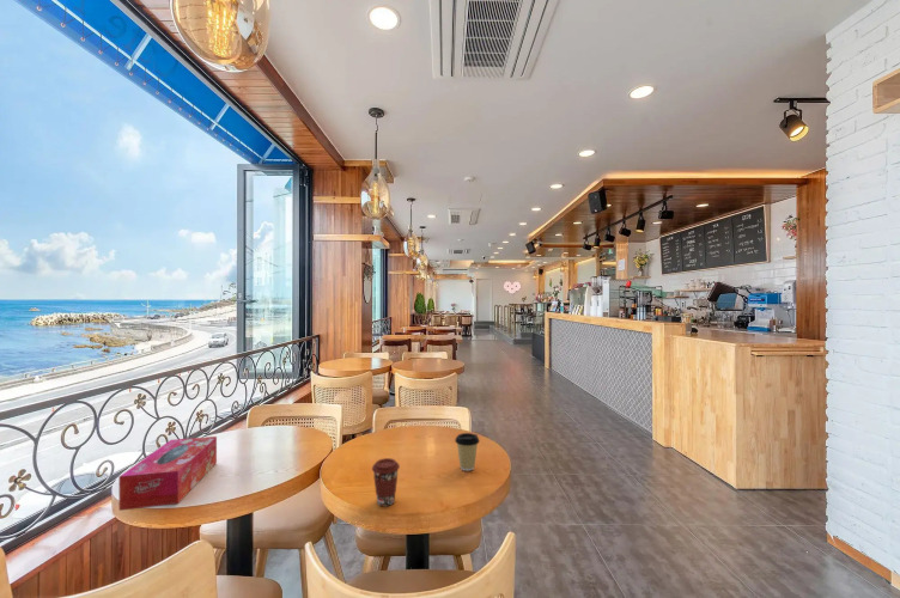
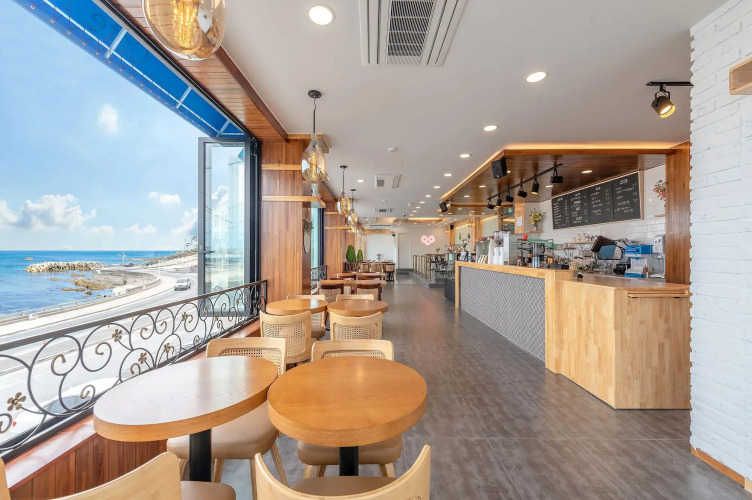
- coffee cup (385, 482)
- tissue box (174, 468)
- coffee cup (467, 451)
